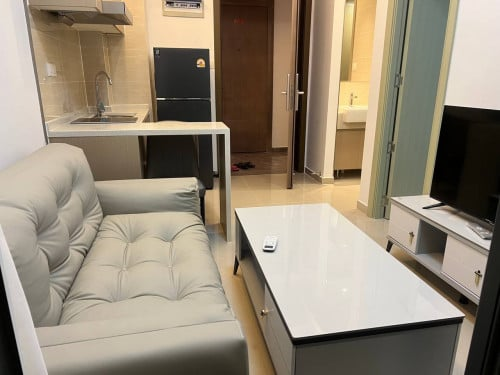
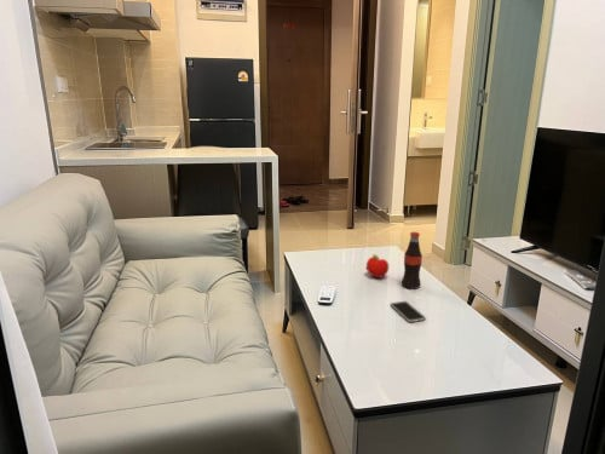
+ fruit (376, 265)
+ smartphone (407, 311)
+ bottle (413, 259)
